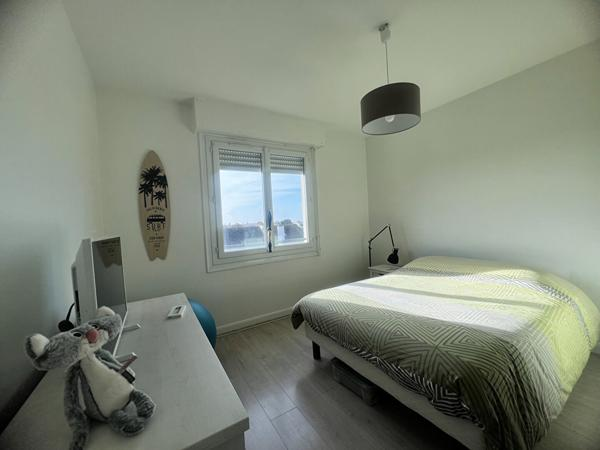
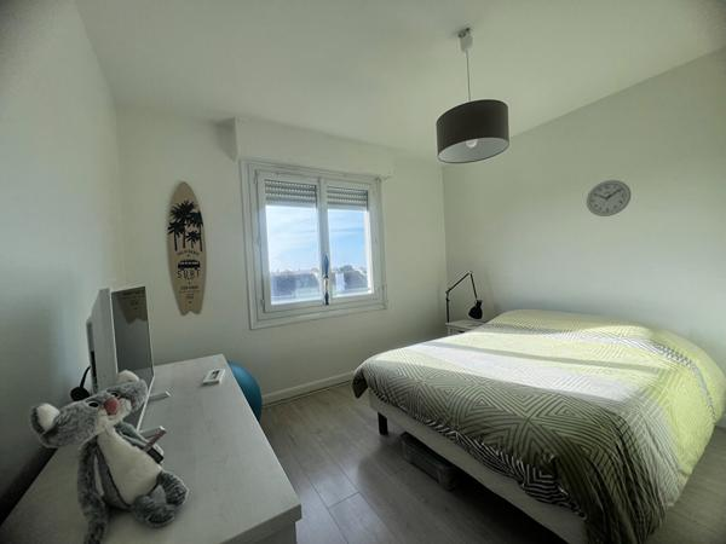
+ wall clock (606, 198)
